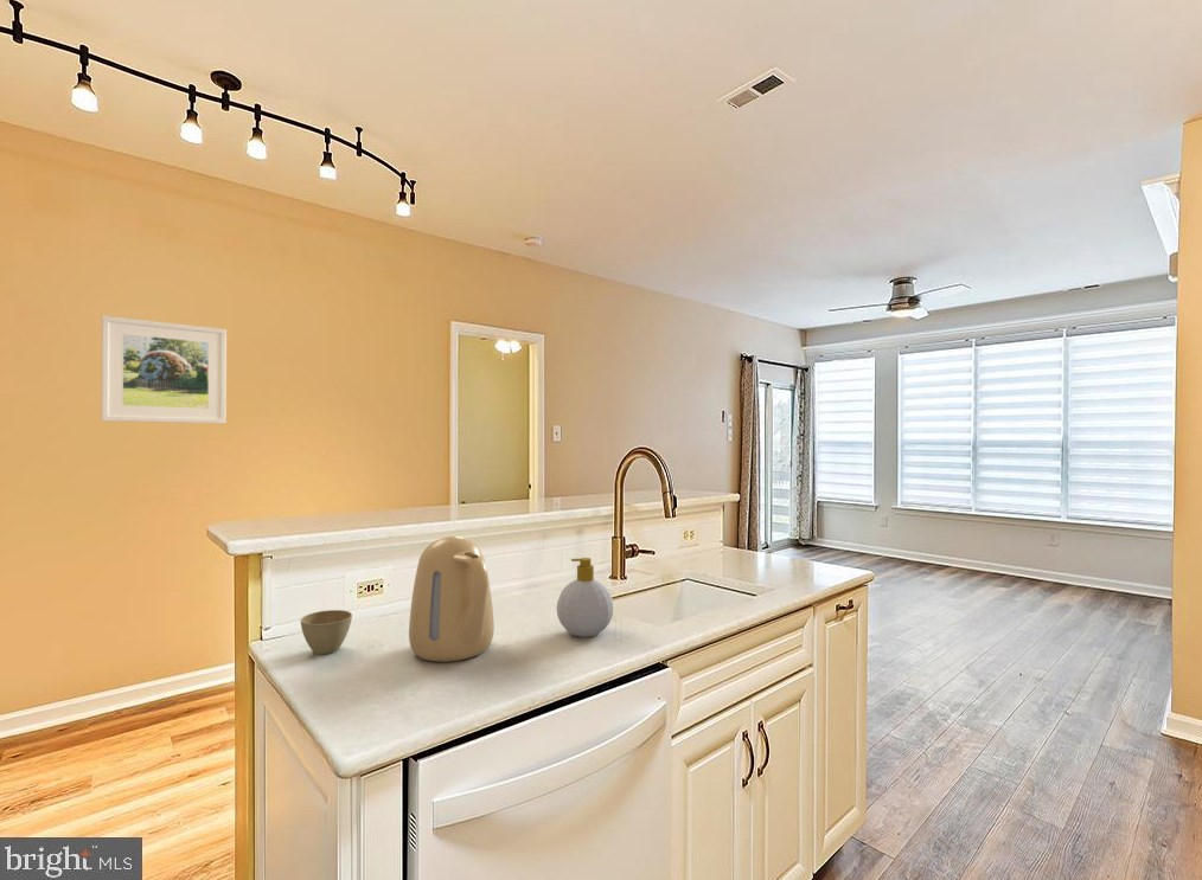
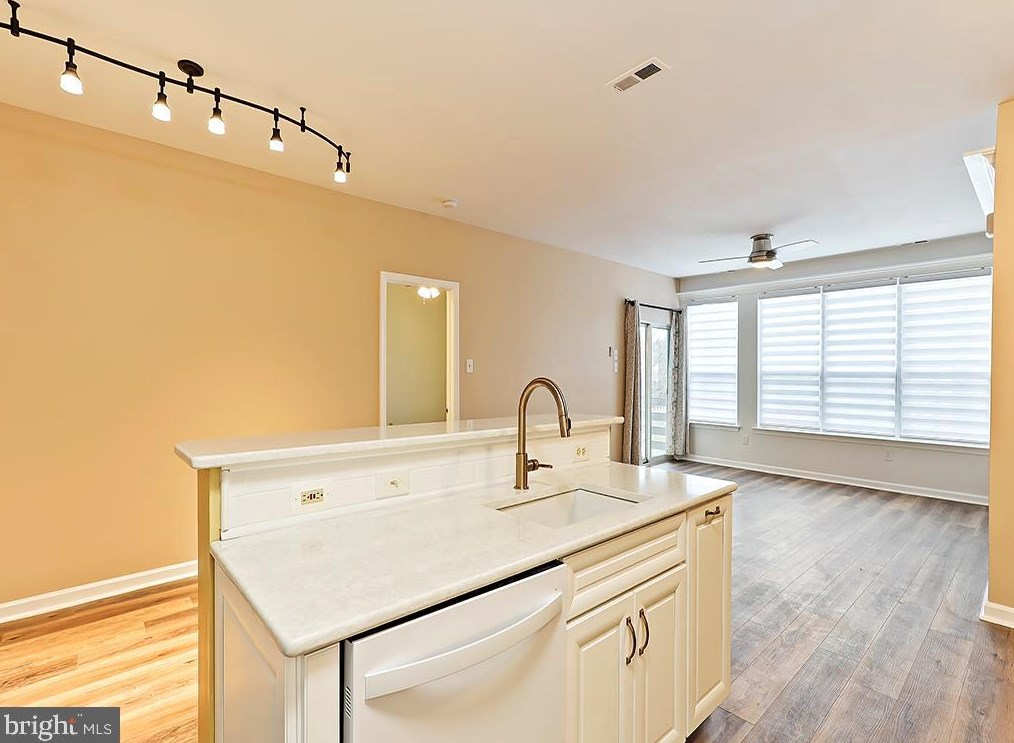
- kettle (454, 593)
- flower pot (326, 632)
- soap bottle (584, 595)
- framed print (167, 372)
